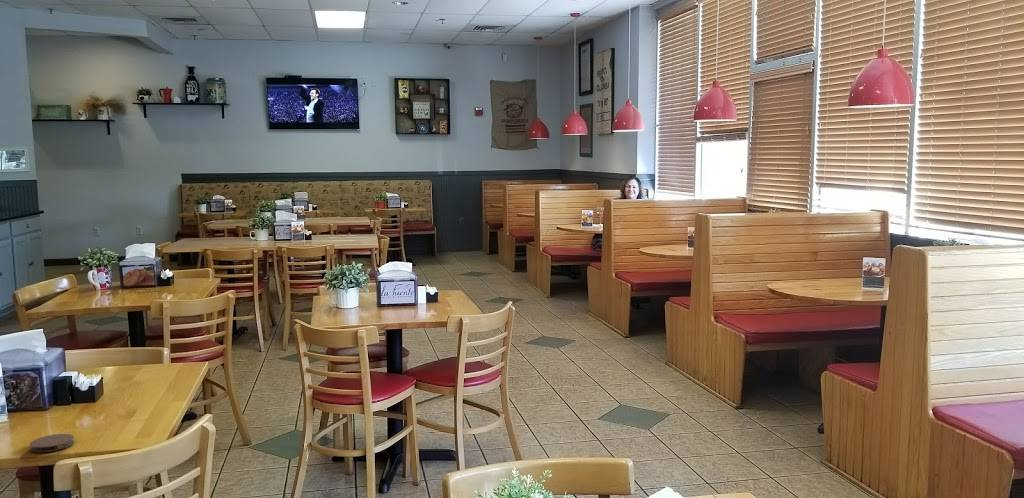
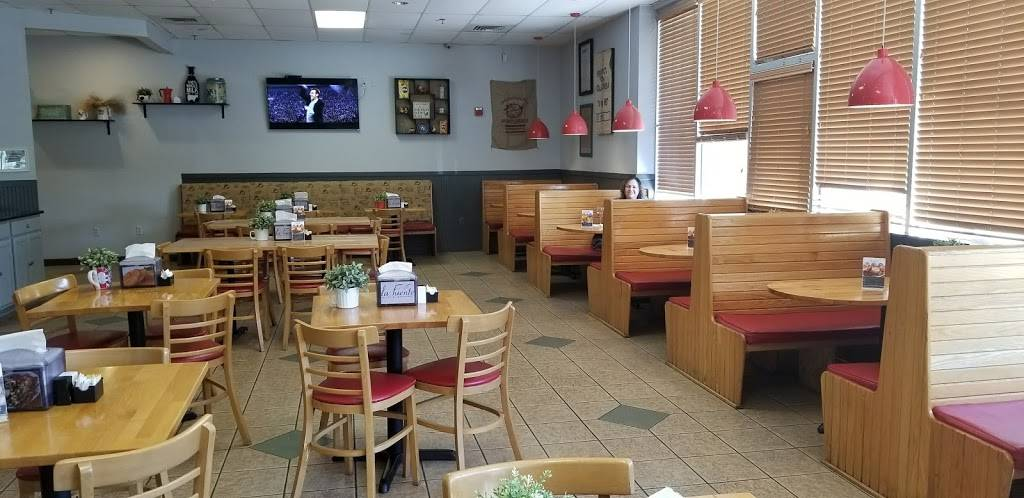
- coaster (52, 442)
